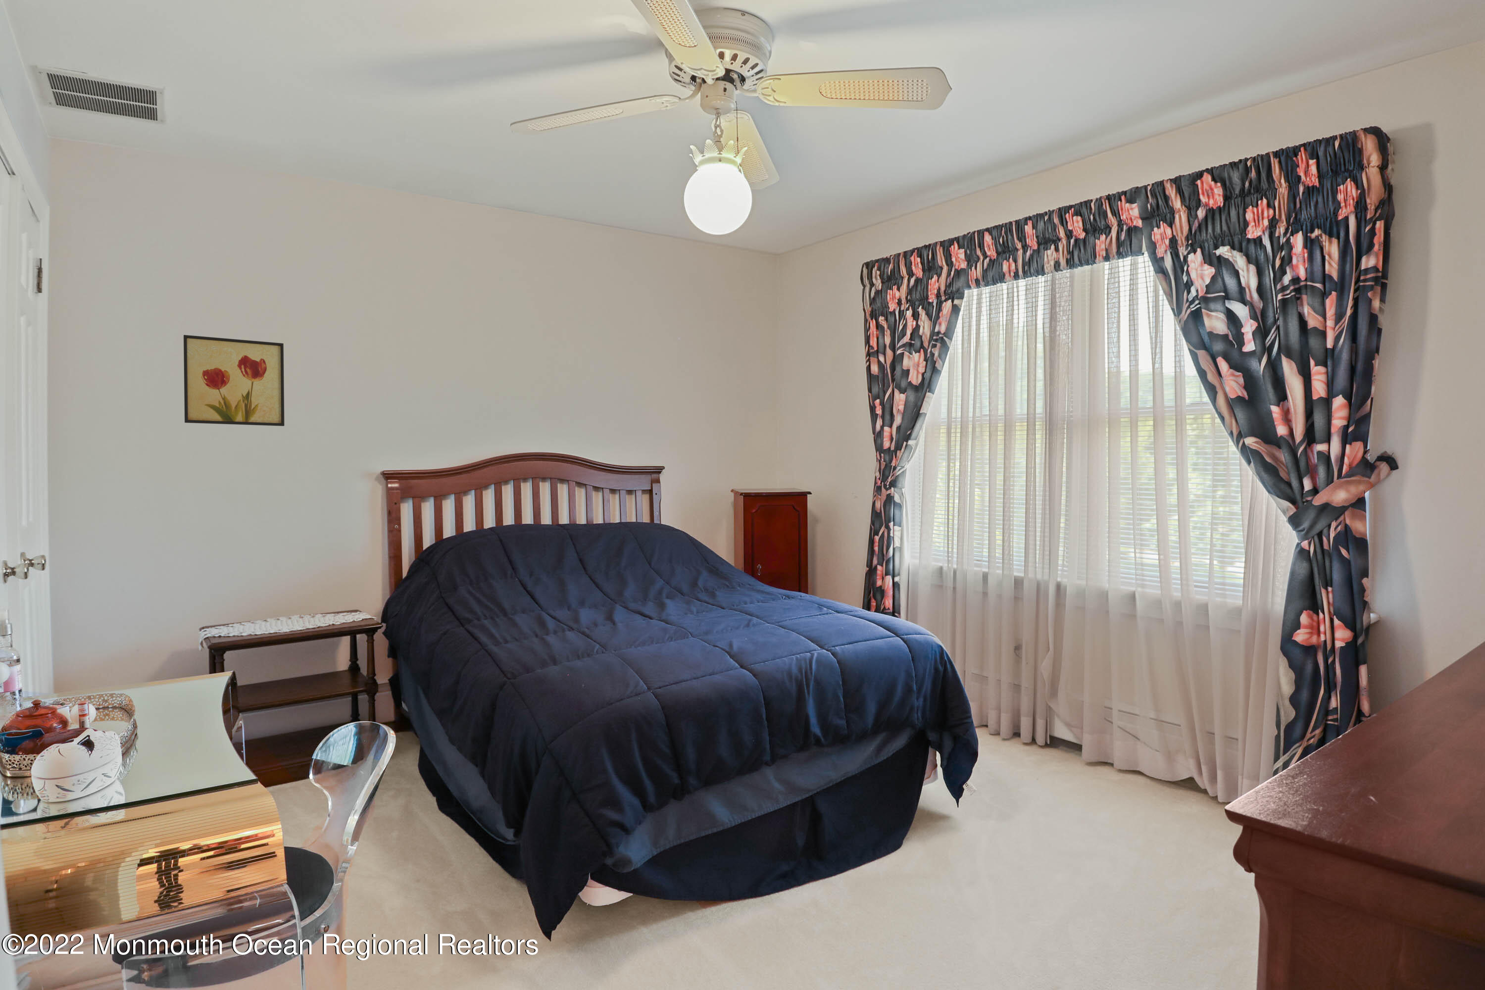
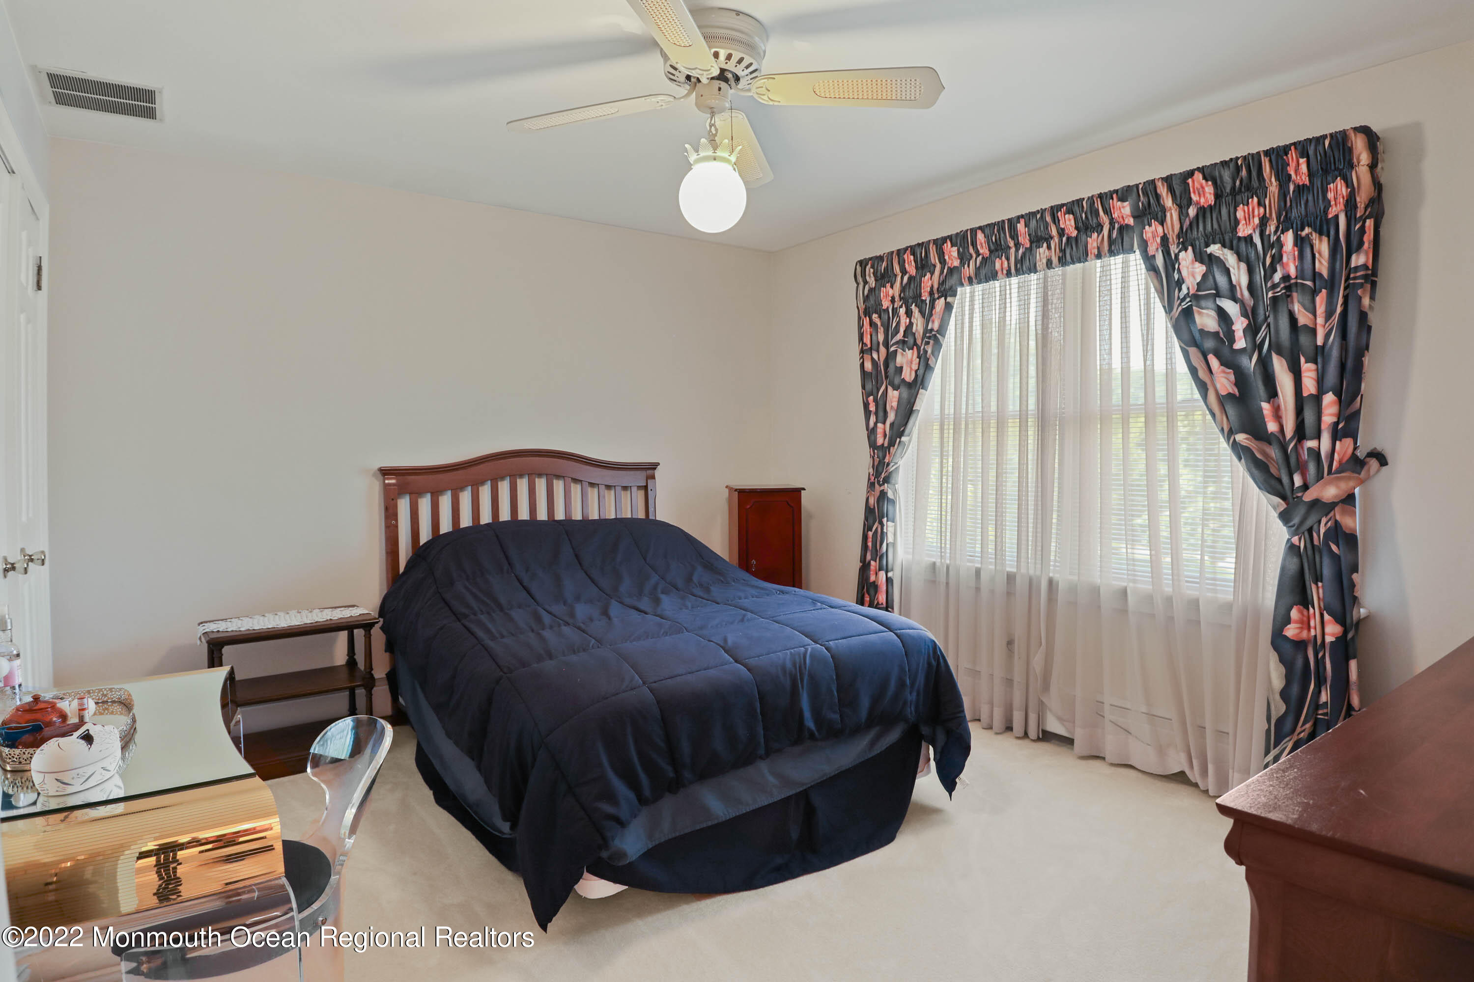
- wall art (235, 382)
